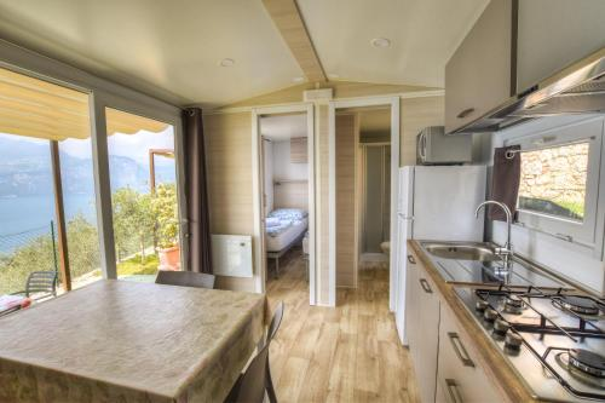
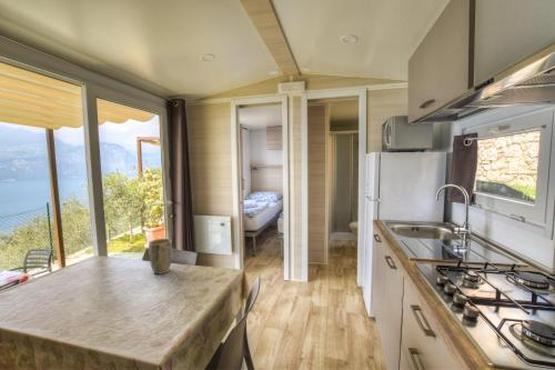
+ plant pot (160, 256)
